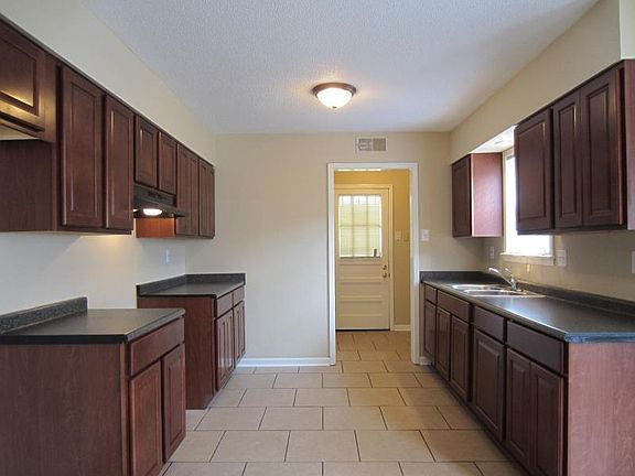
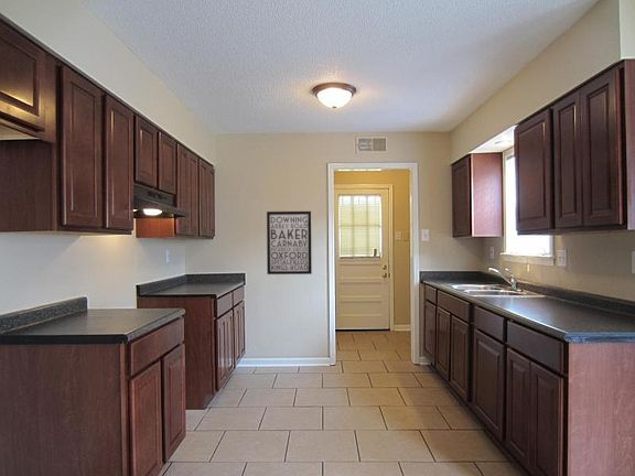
+ wall art (289, 242)
